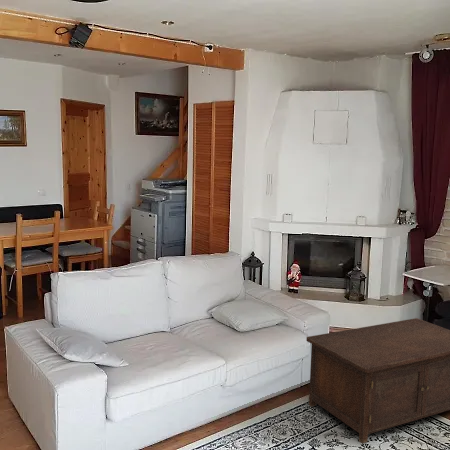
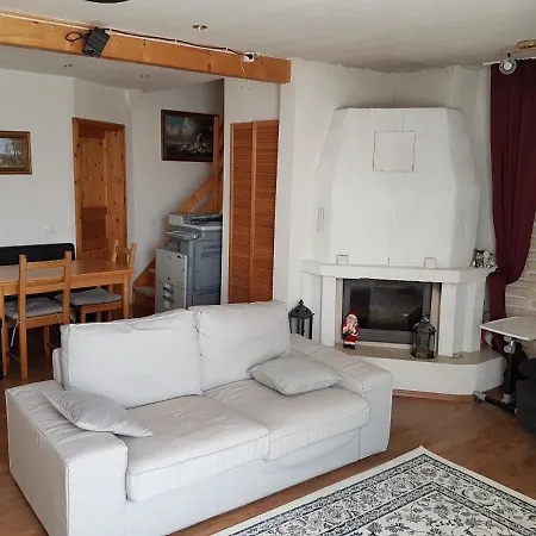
- cabinet (392, 374)
